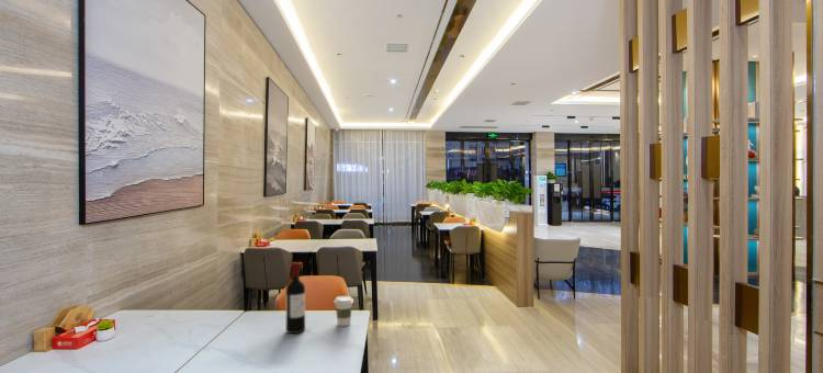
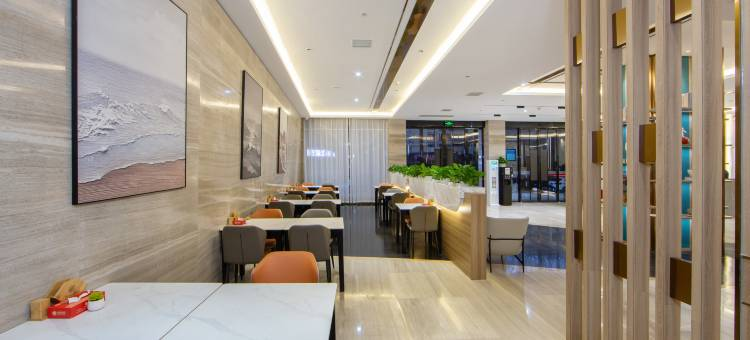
- coffee cup (343, 310)
- wine bottle (295, 296)
